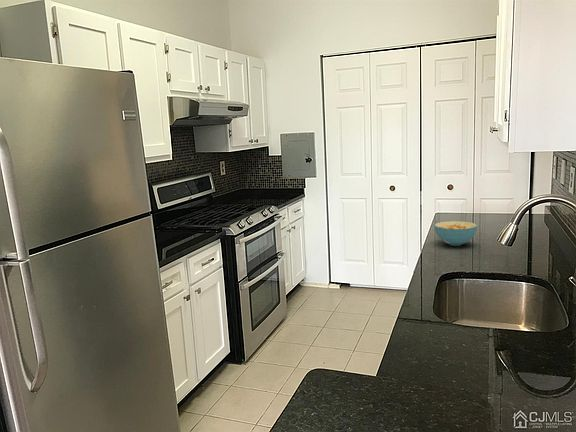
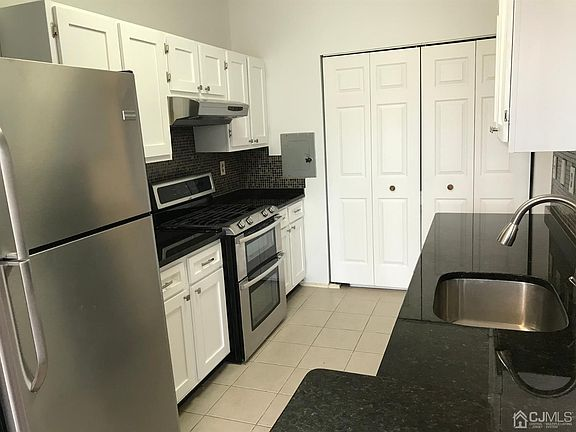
- cereal bowl (455, 234)
